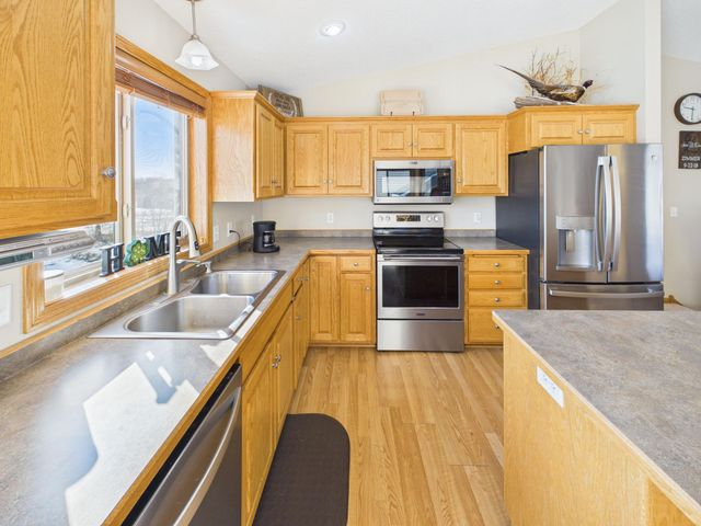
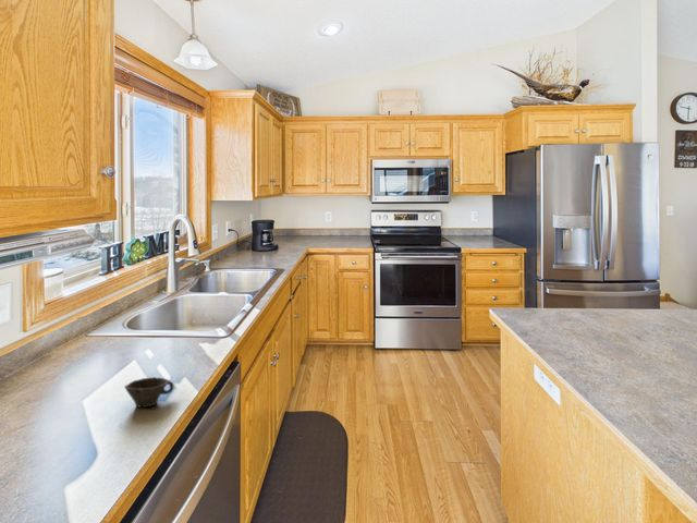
+ cup (149, 392)
